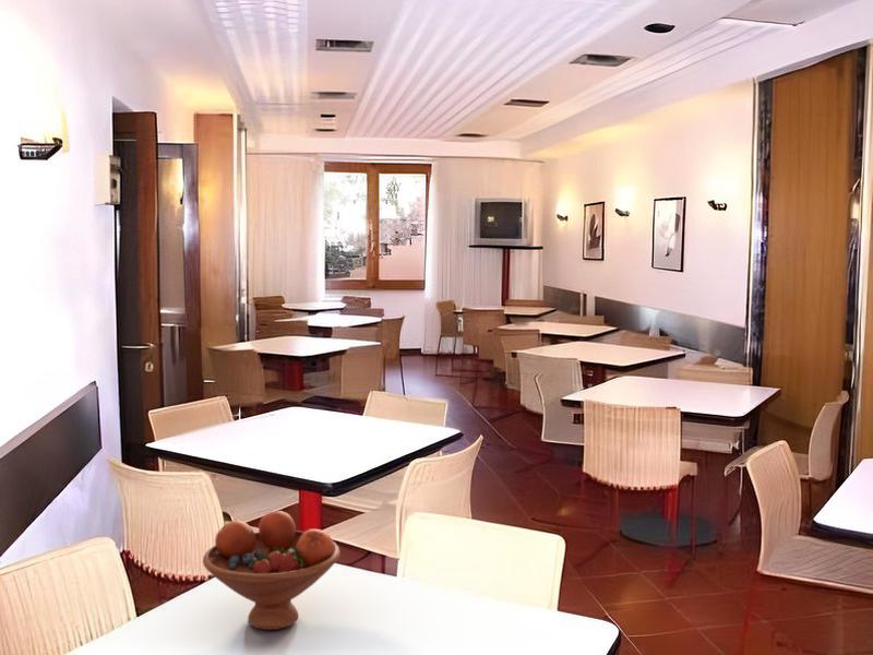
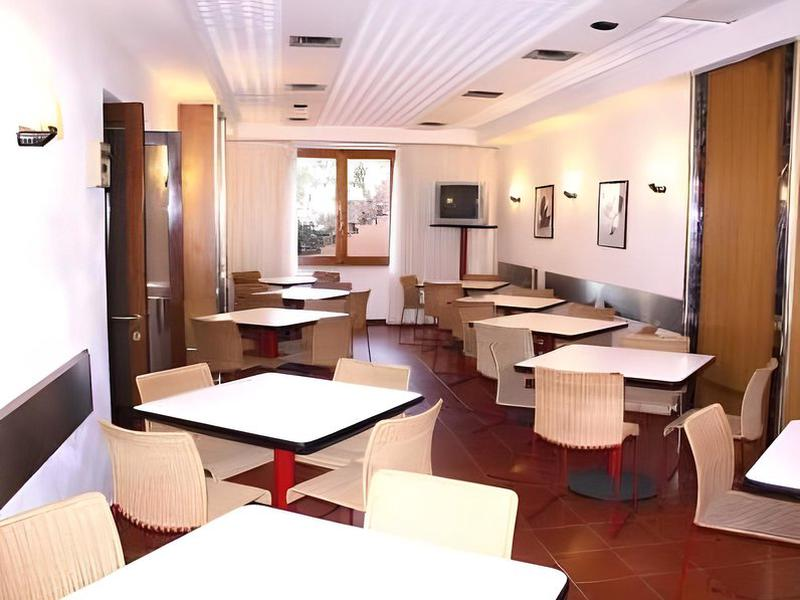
- fruit bowl (272, 572)
